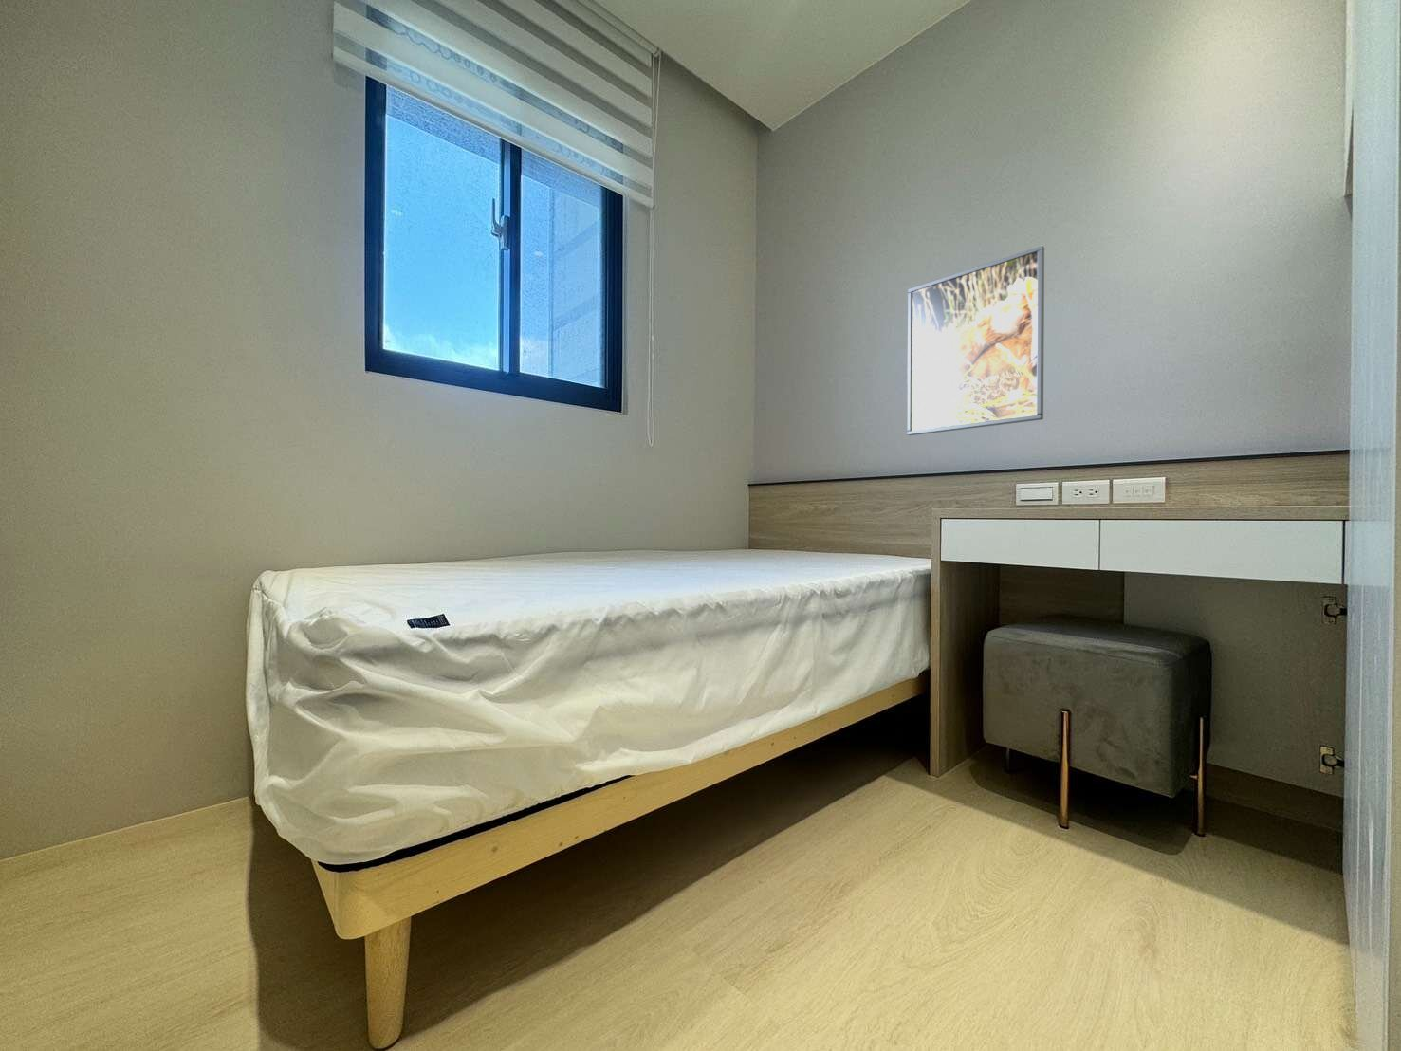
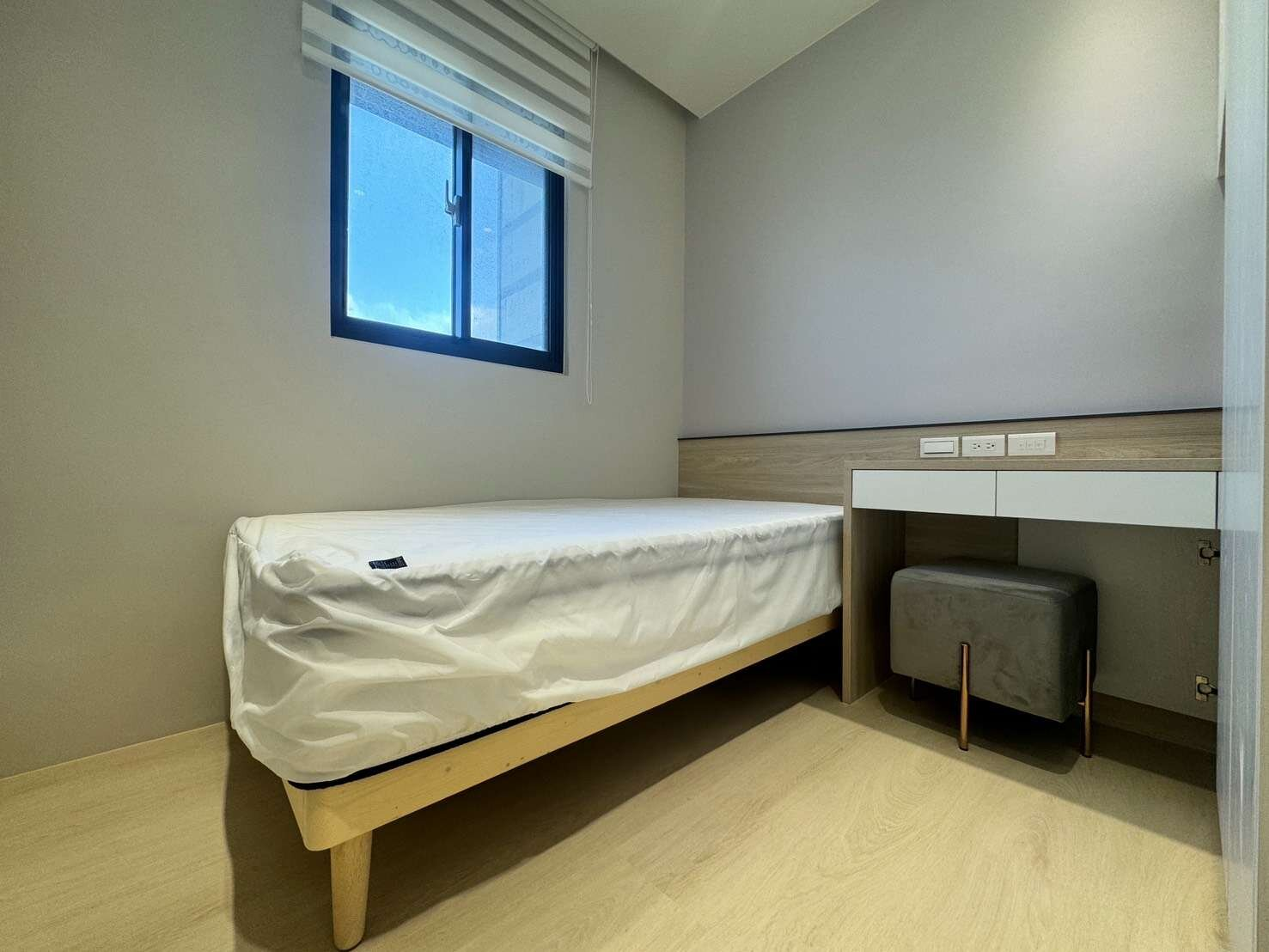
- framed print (969, 348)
